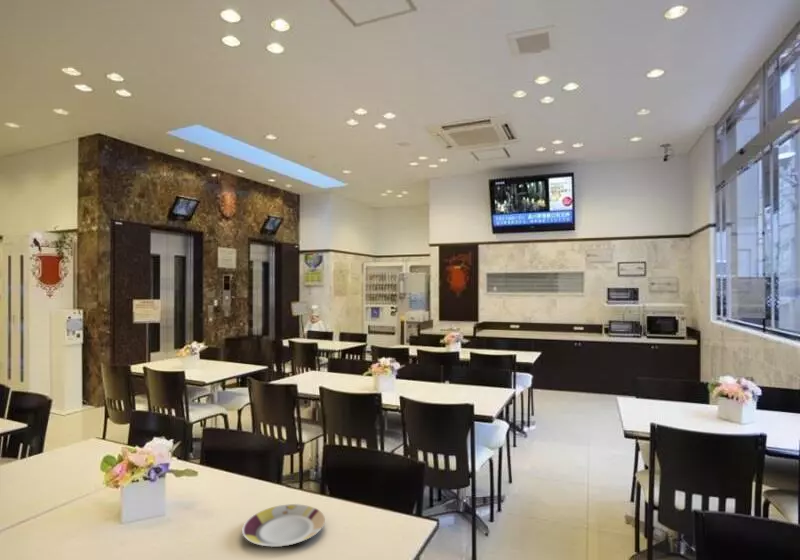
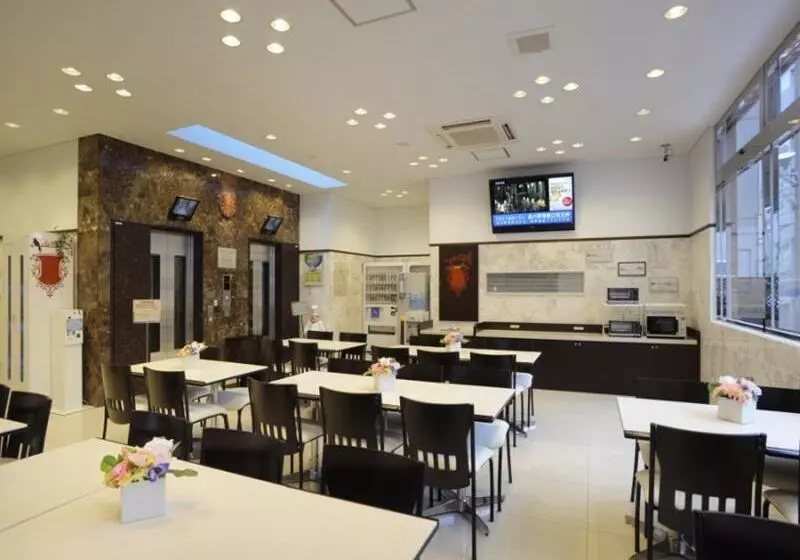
- plate (284, 526)
